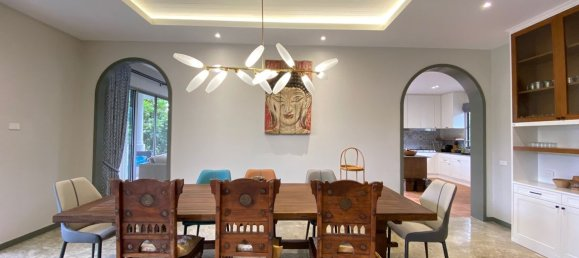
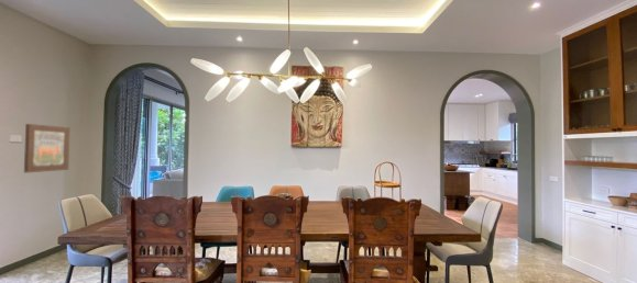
+ wall art (48, 148)
